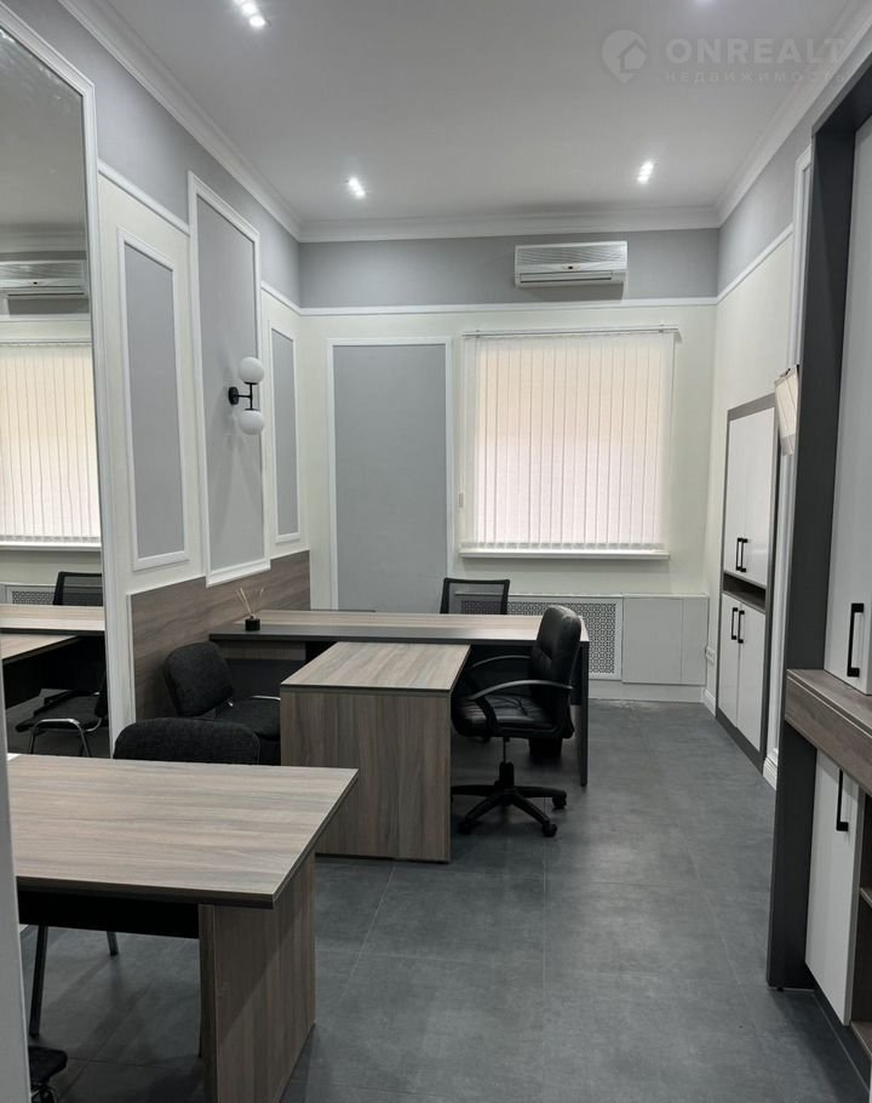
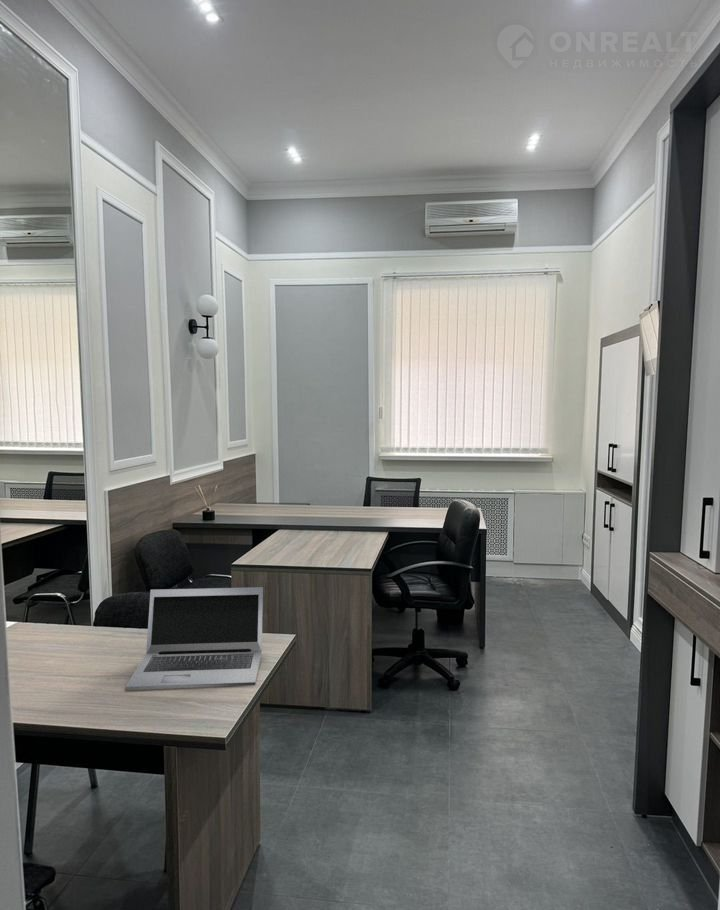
+ laptop (199, 634)
